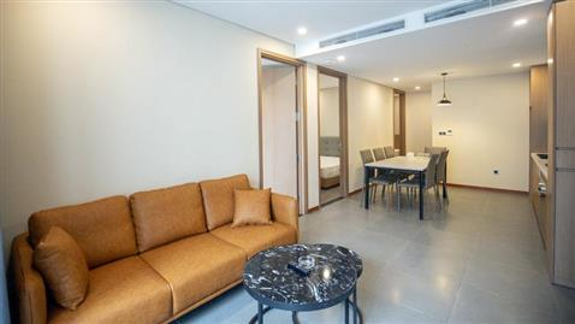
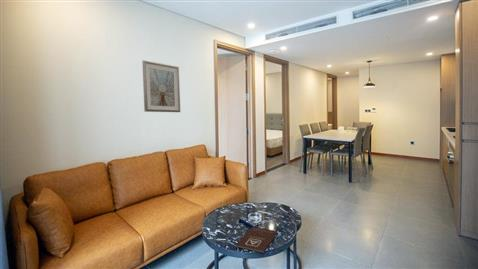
+ picture frame (162, 88)
+ book (257, 238)
